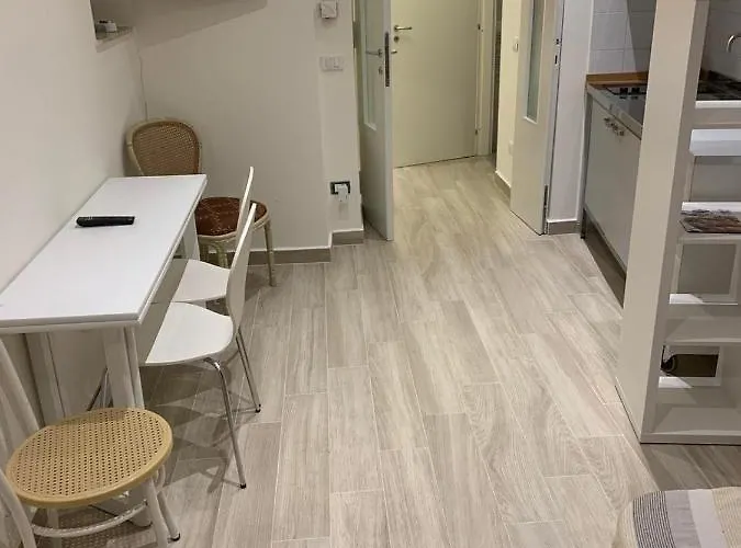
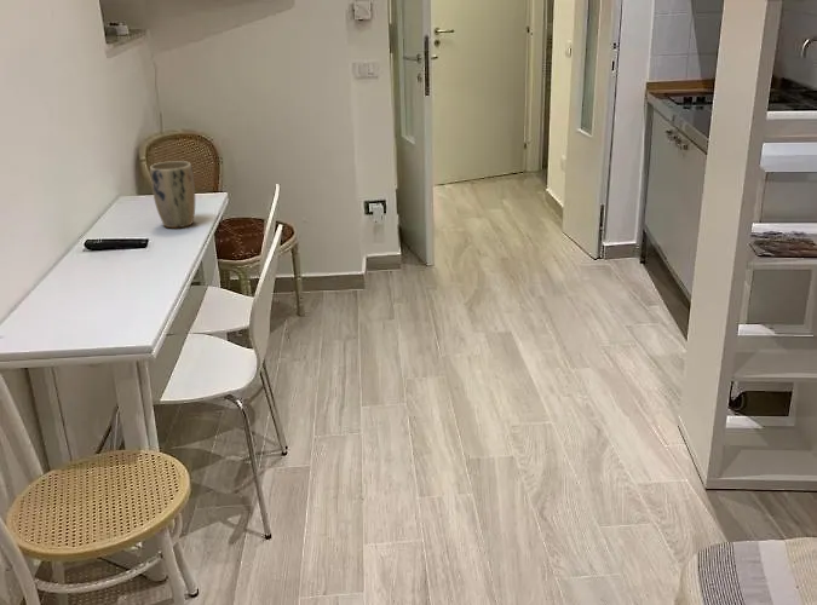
+ plant pot (174, 195)
